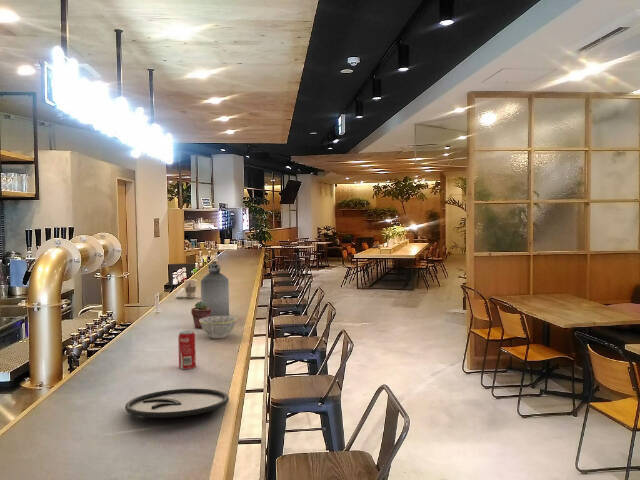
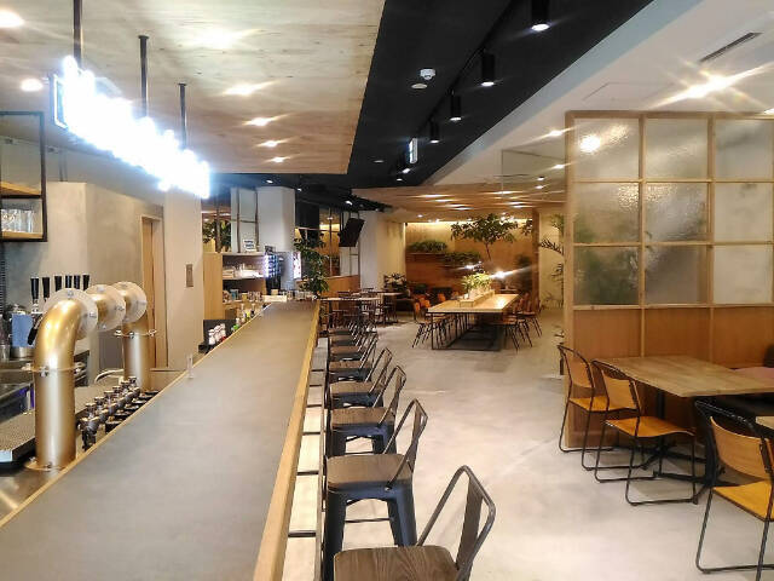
- beverage can (187, 349)
- cup (186, 288)
- bowl (218, 327)
- potted succulent (201, 313)
- bottle (214, 289)
- plate (178, 401)
